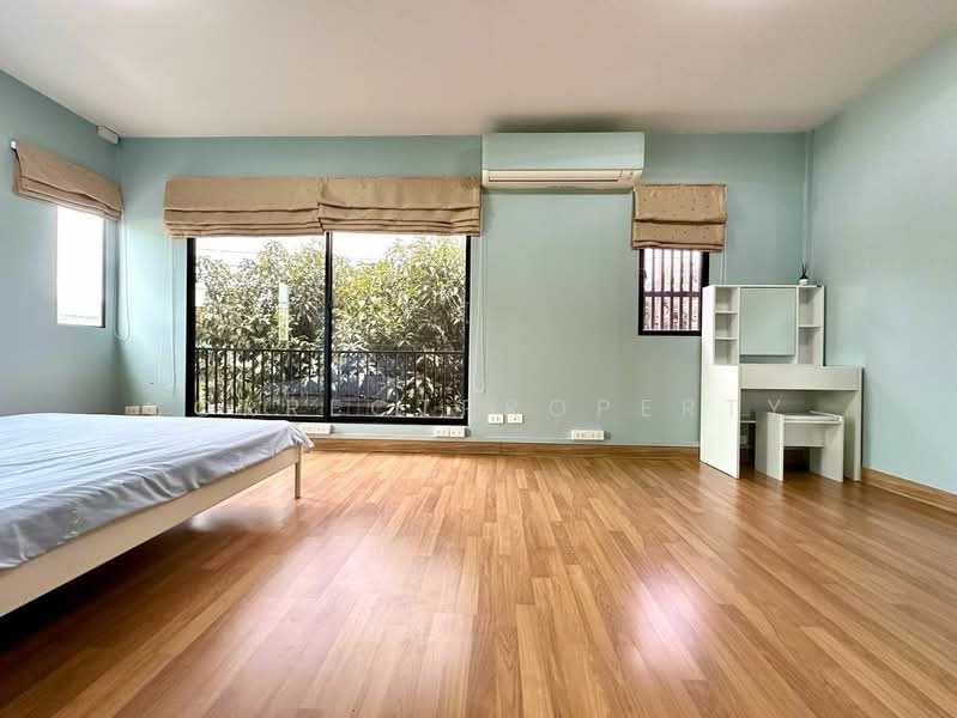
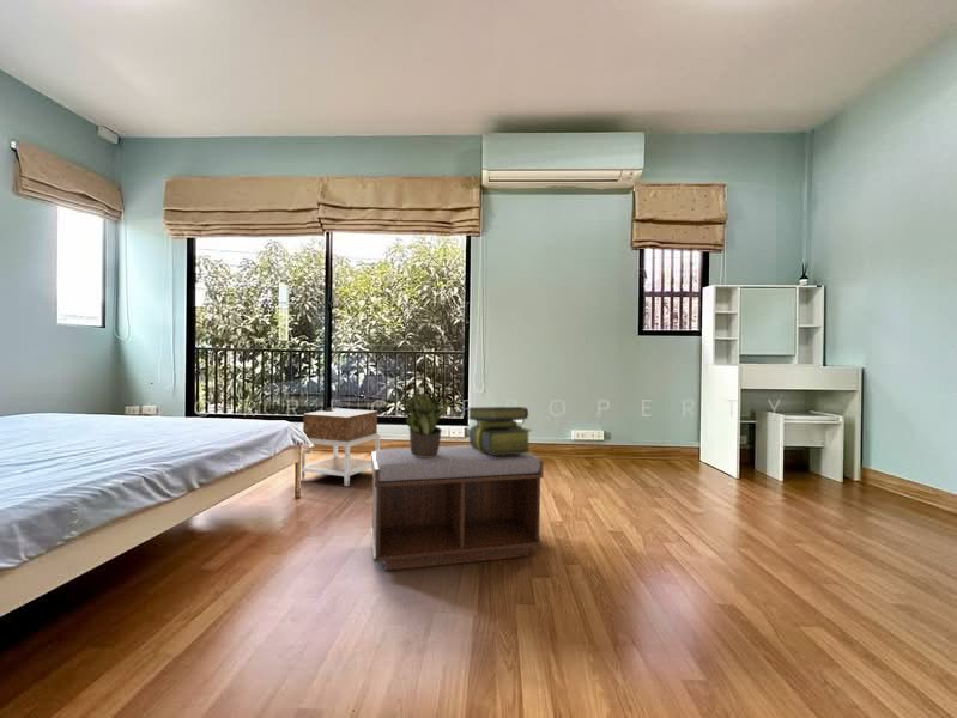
+ nightstand (340, 442)
+ bench (454, 499)
+ stack of books (496, 427)
+ potted plant (425, 420)
